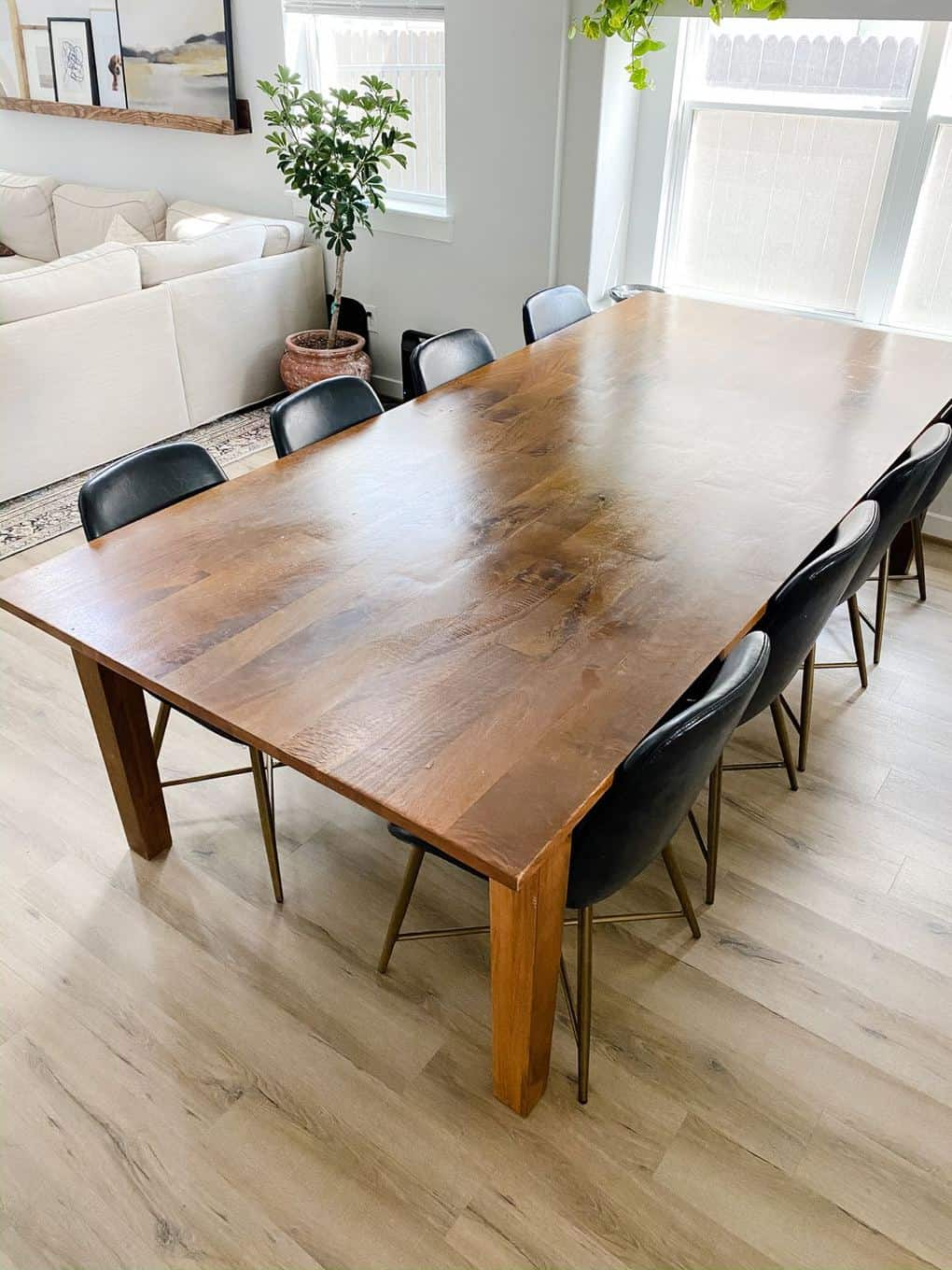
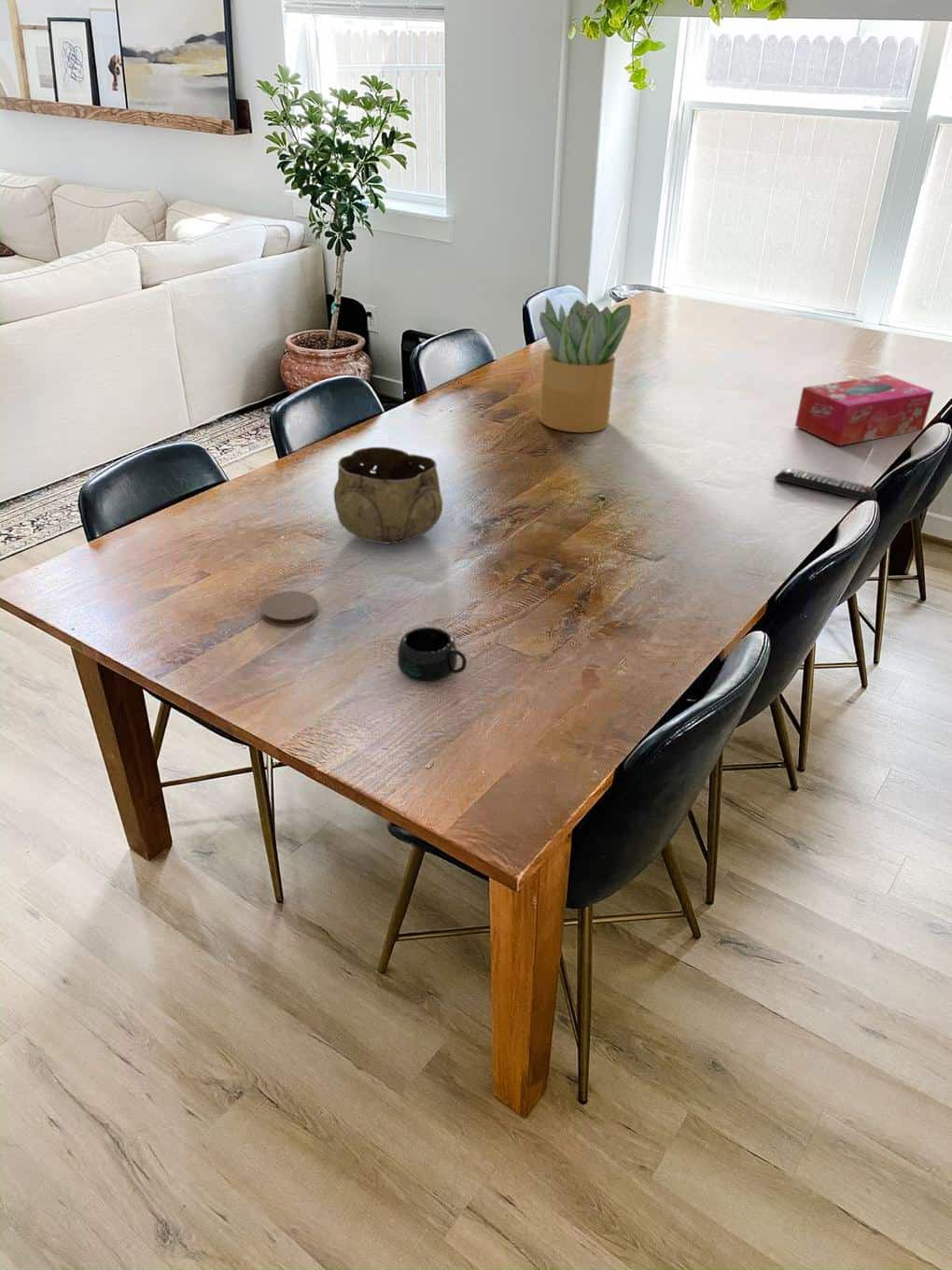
+ tissue box (863, 408)
+ decorative bowl (386, 499)
+ remote control (825, 484)
+ mug (433, 657)
+ potted plant (582, 364)
+ coaster (289, 608)
